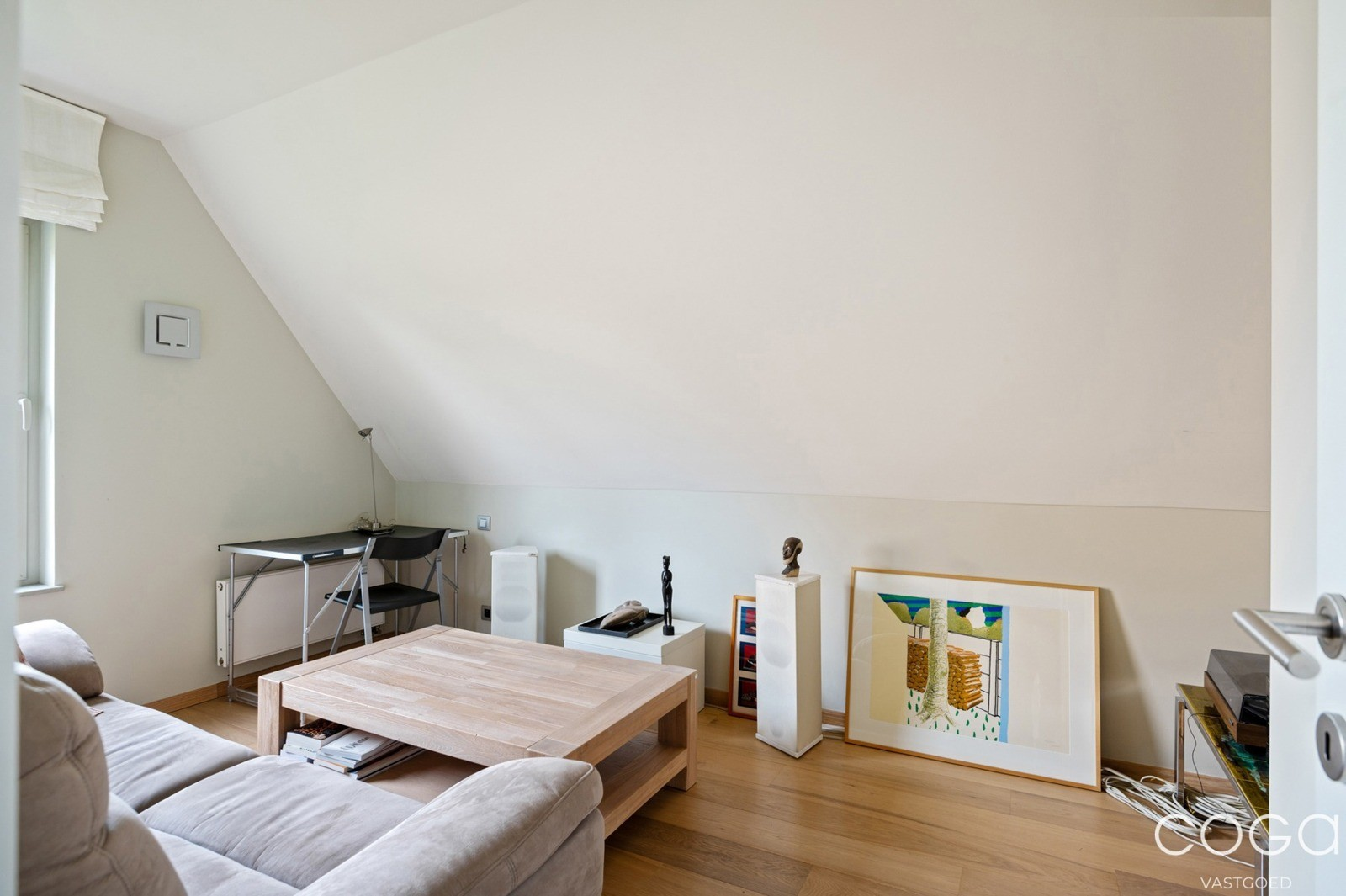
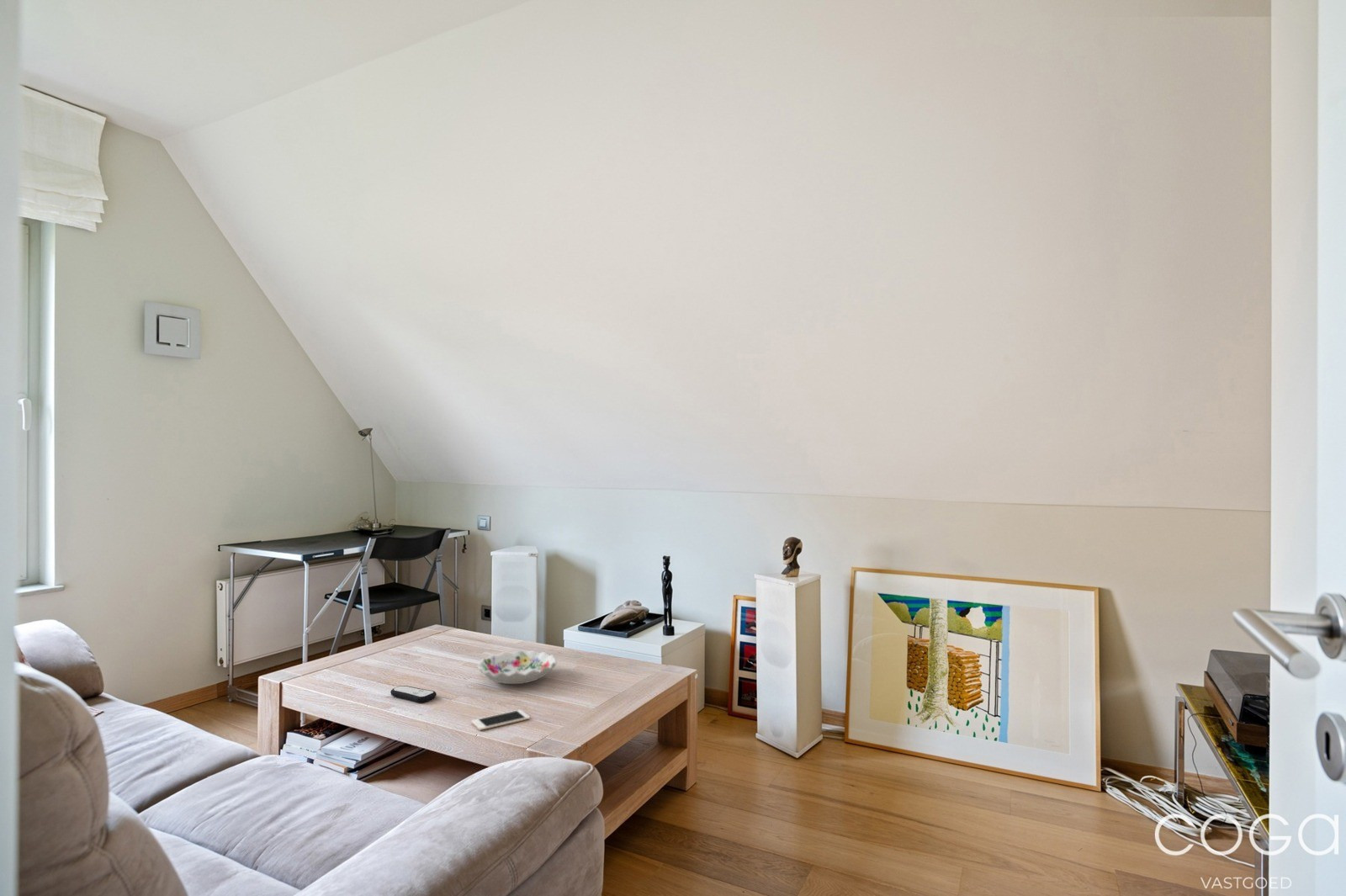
+ decorative bowl (517, 670)
+ remote control (412, 693)
+ cell phone (501, 719)
